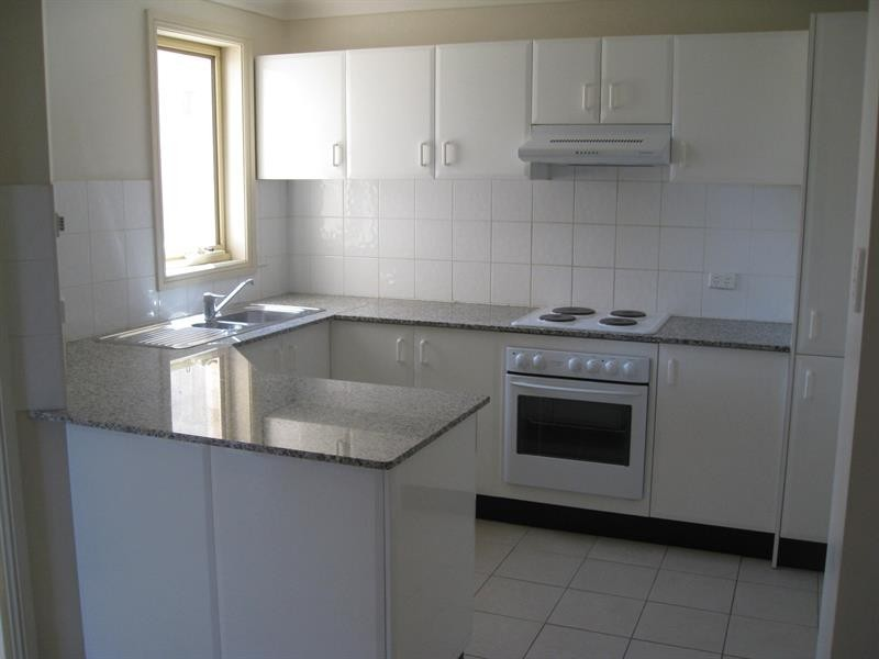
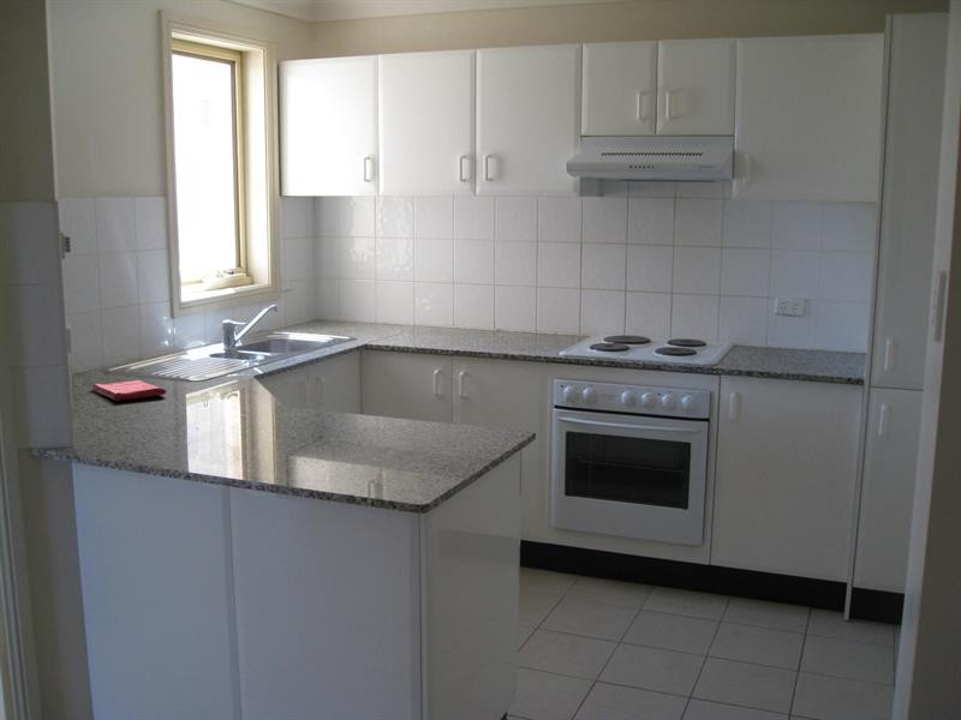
+ dish towel (129, 389)
